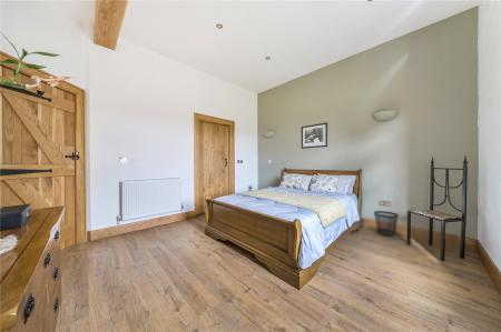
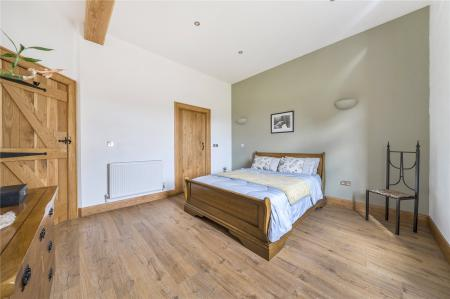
- wastebasket (385, 223)
